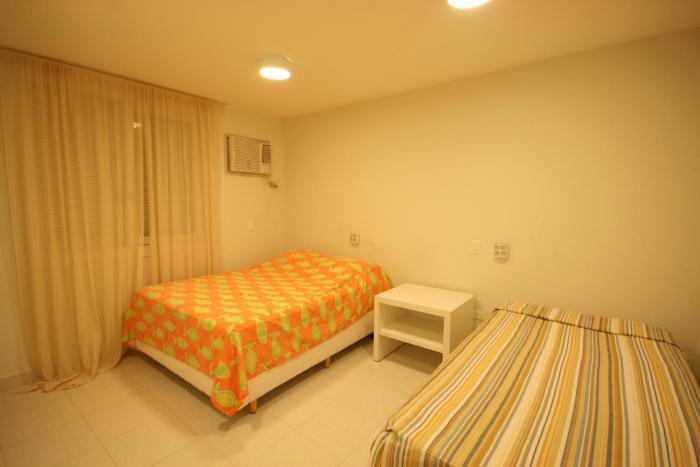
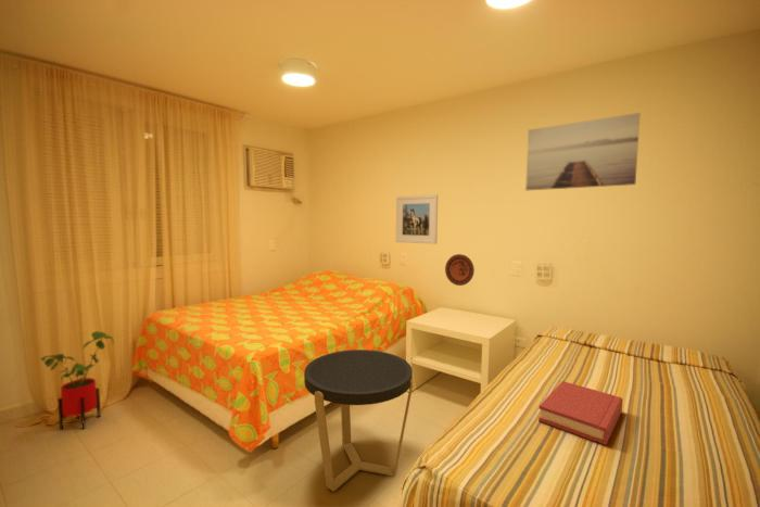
+ decorative plate (459, 269)
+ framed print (416, 219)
+ house plant (83, 377)
+ hardback book (581, 408)
+ side table (350, 418)
+ wall art (578, 154)
